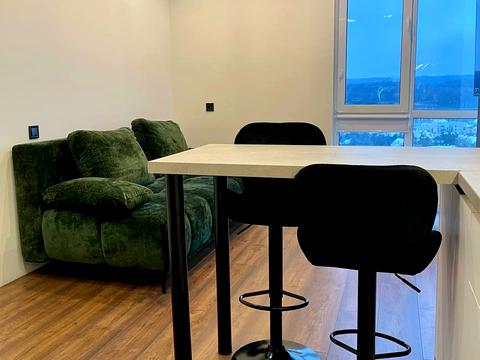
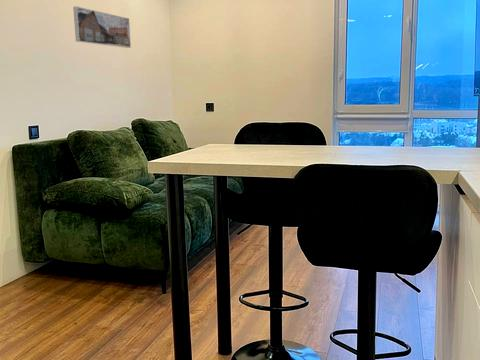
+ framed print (104, 29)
